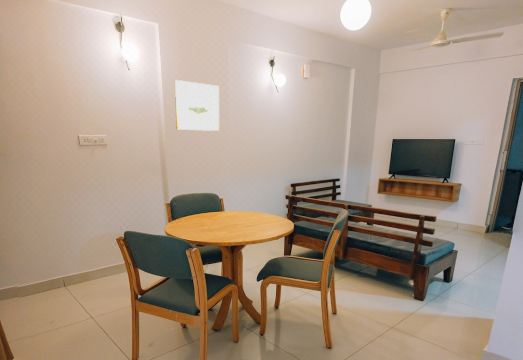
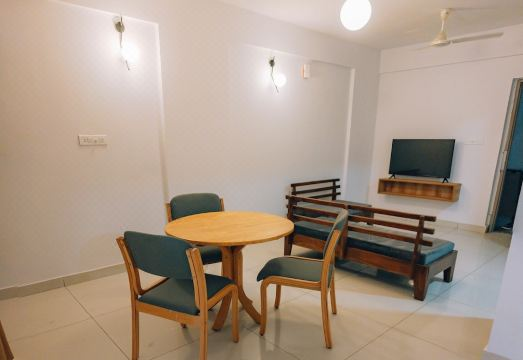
- wall art (198, 107)
